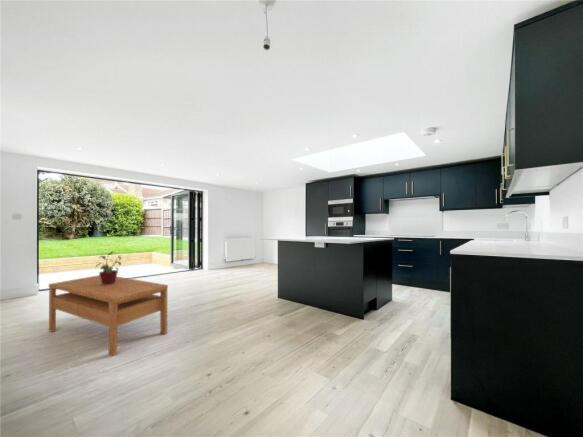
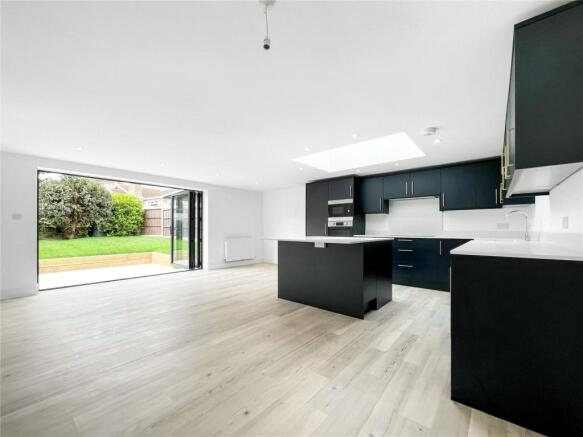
- coffee table (107, 308)
- potted plant (112, 267)
